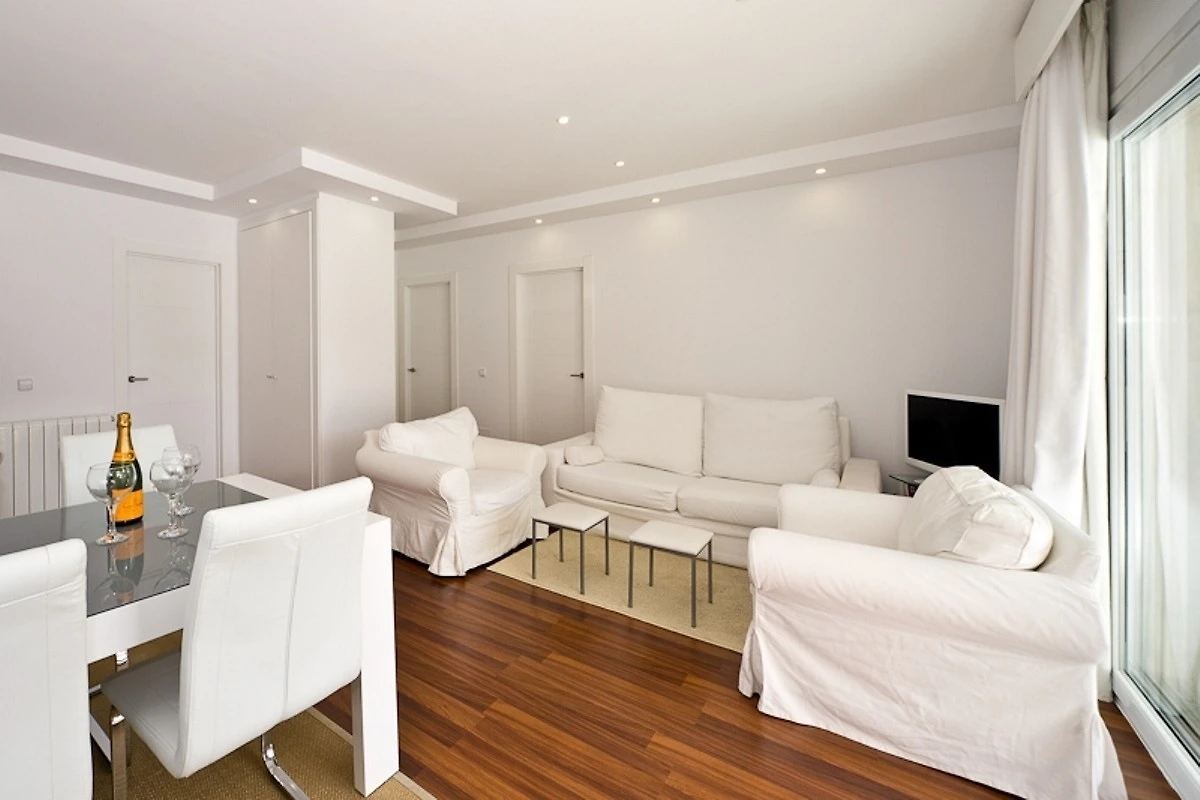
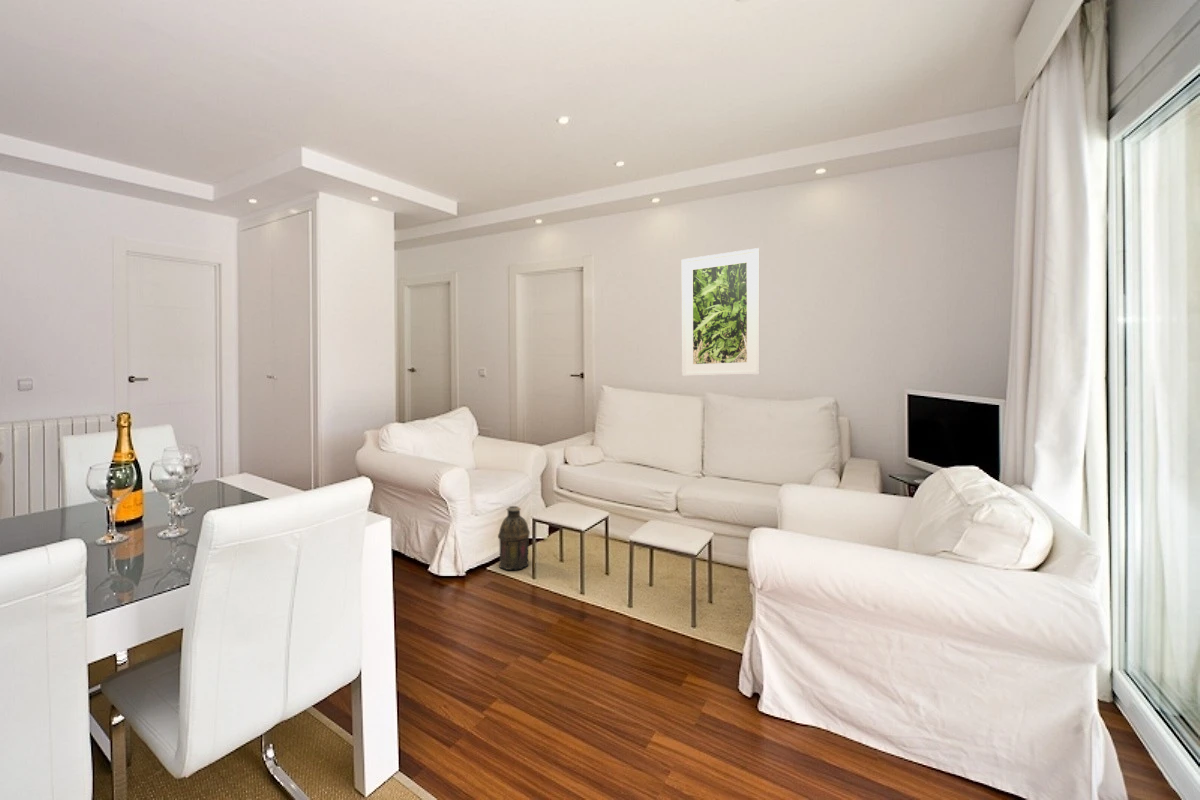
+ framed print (719, 314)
+ lantern (514, 535)
